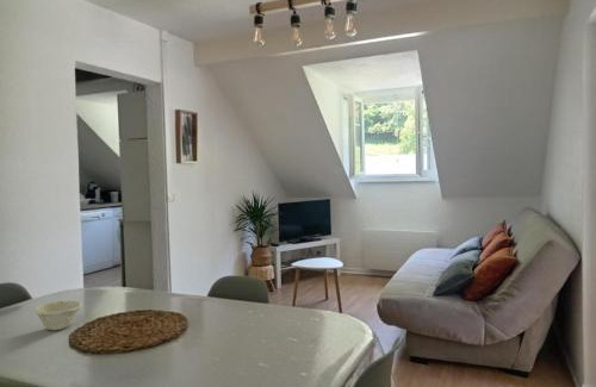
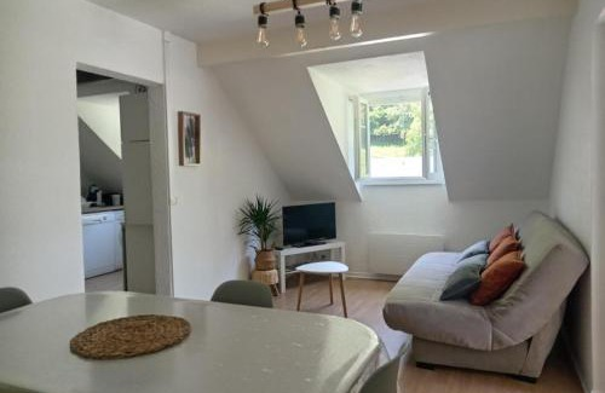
- bowl (58, 316)
